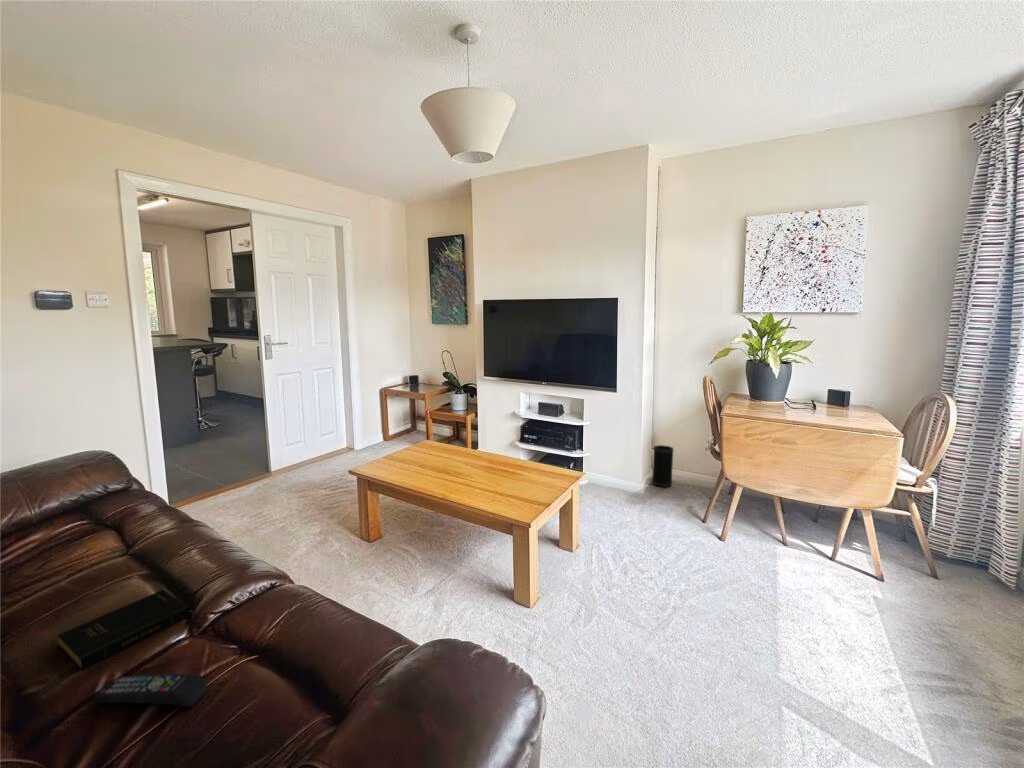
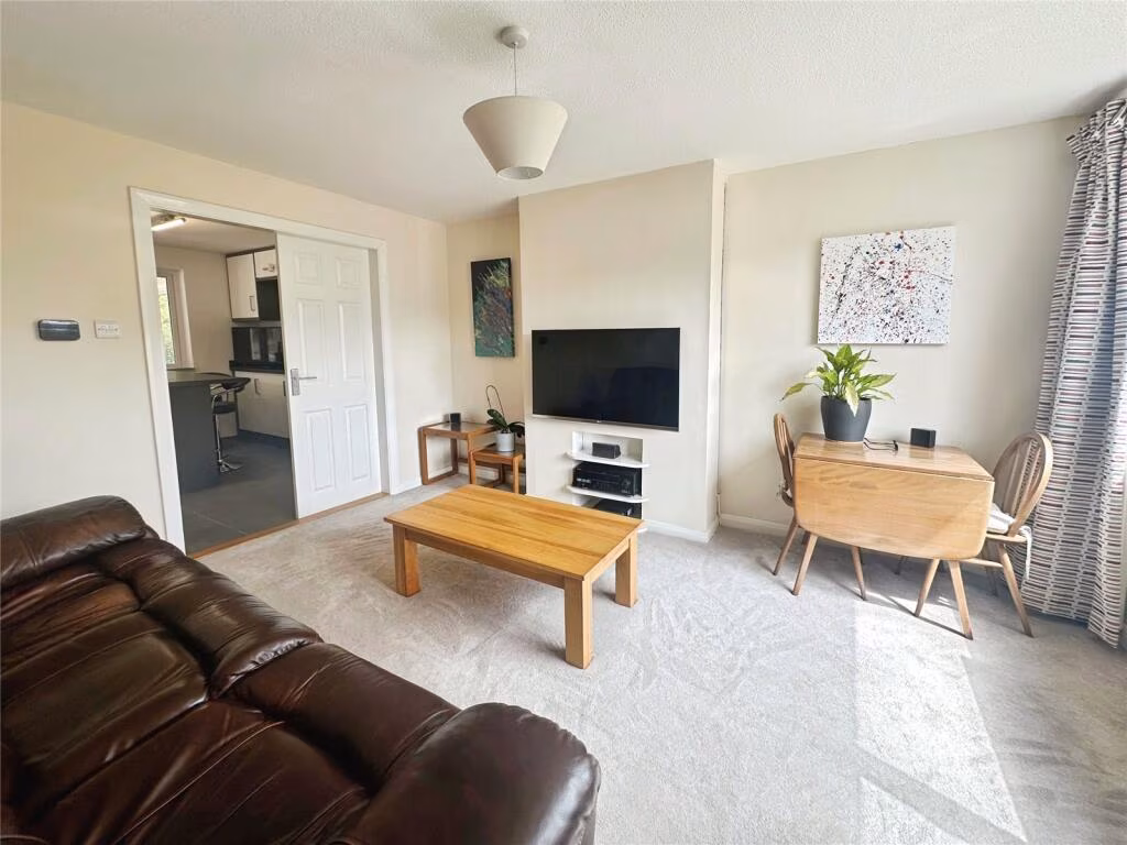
- speaker (662, 465)
- remote control (152, 689)
- book (130, 623)
